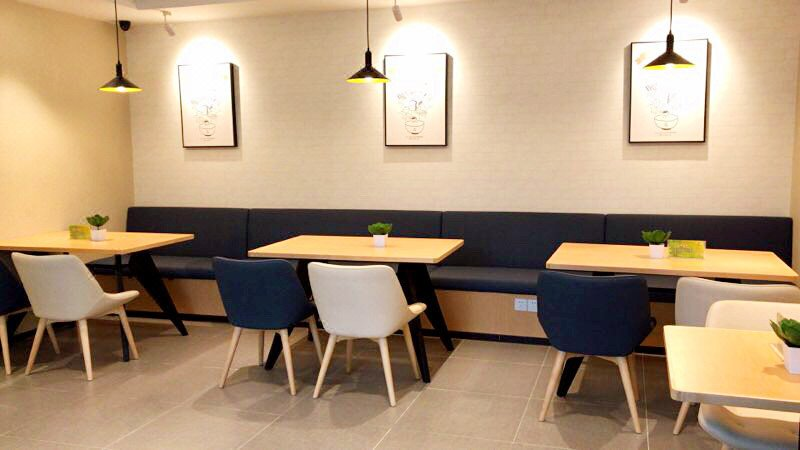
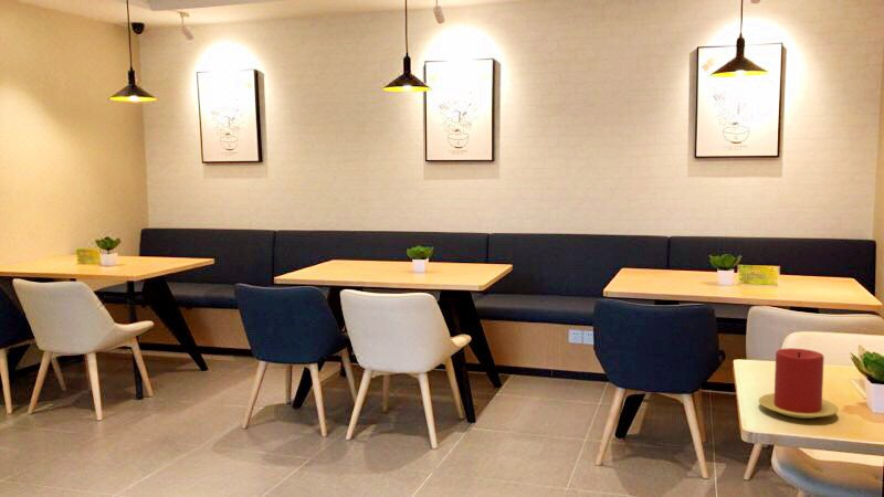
+ candle (798, 381)
